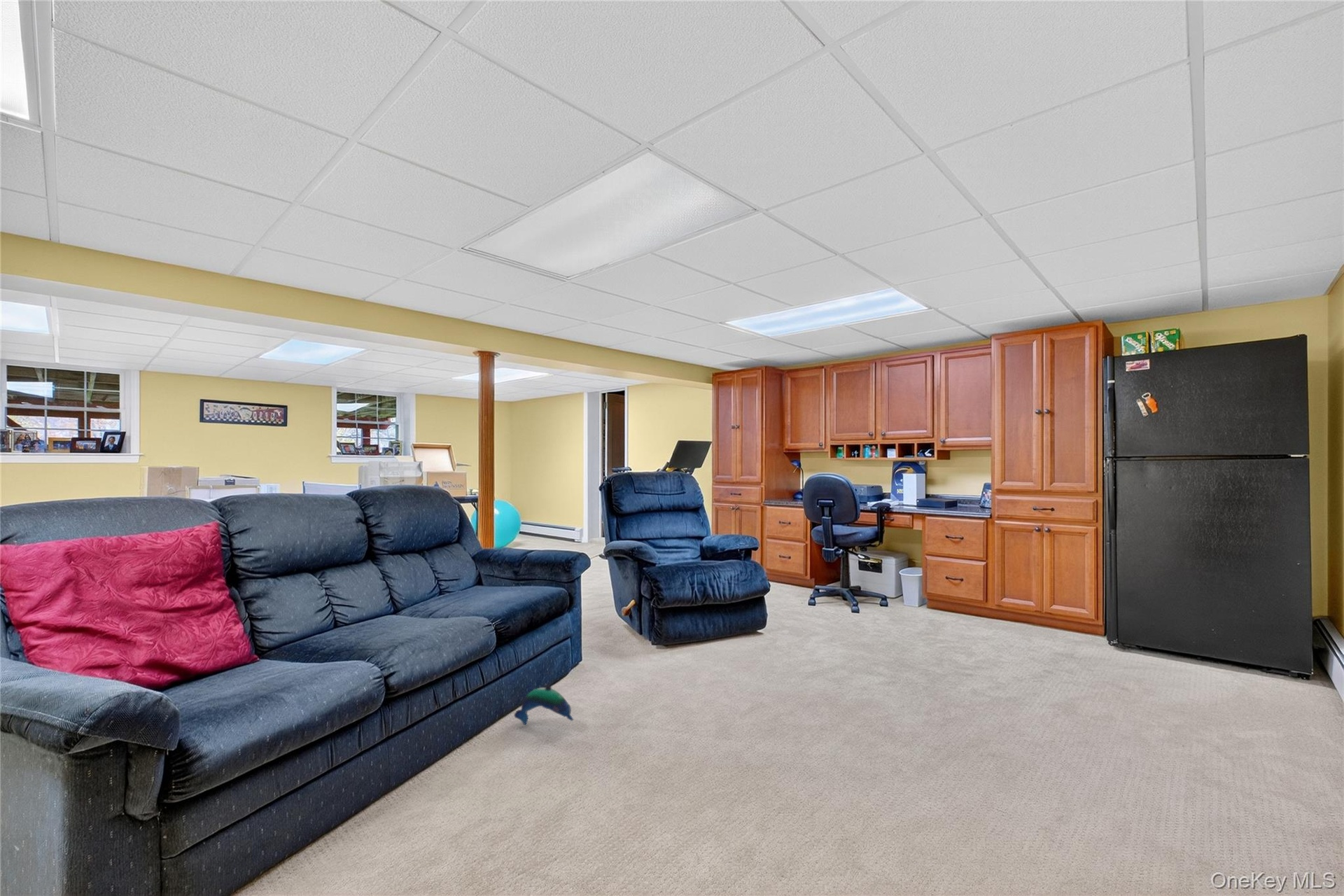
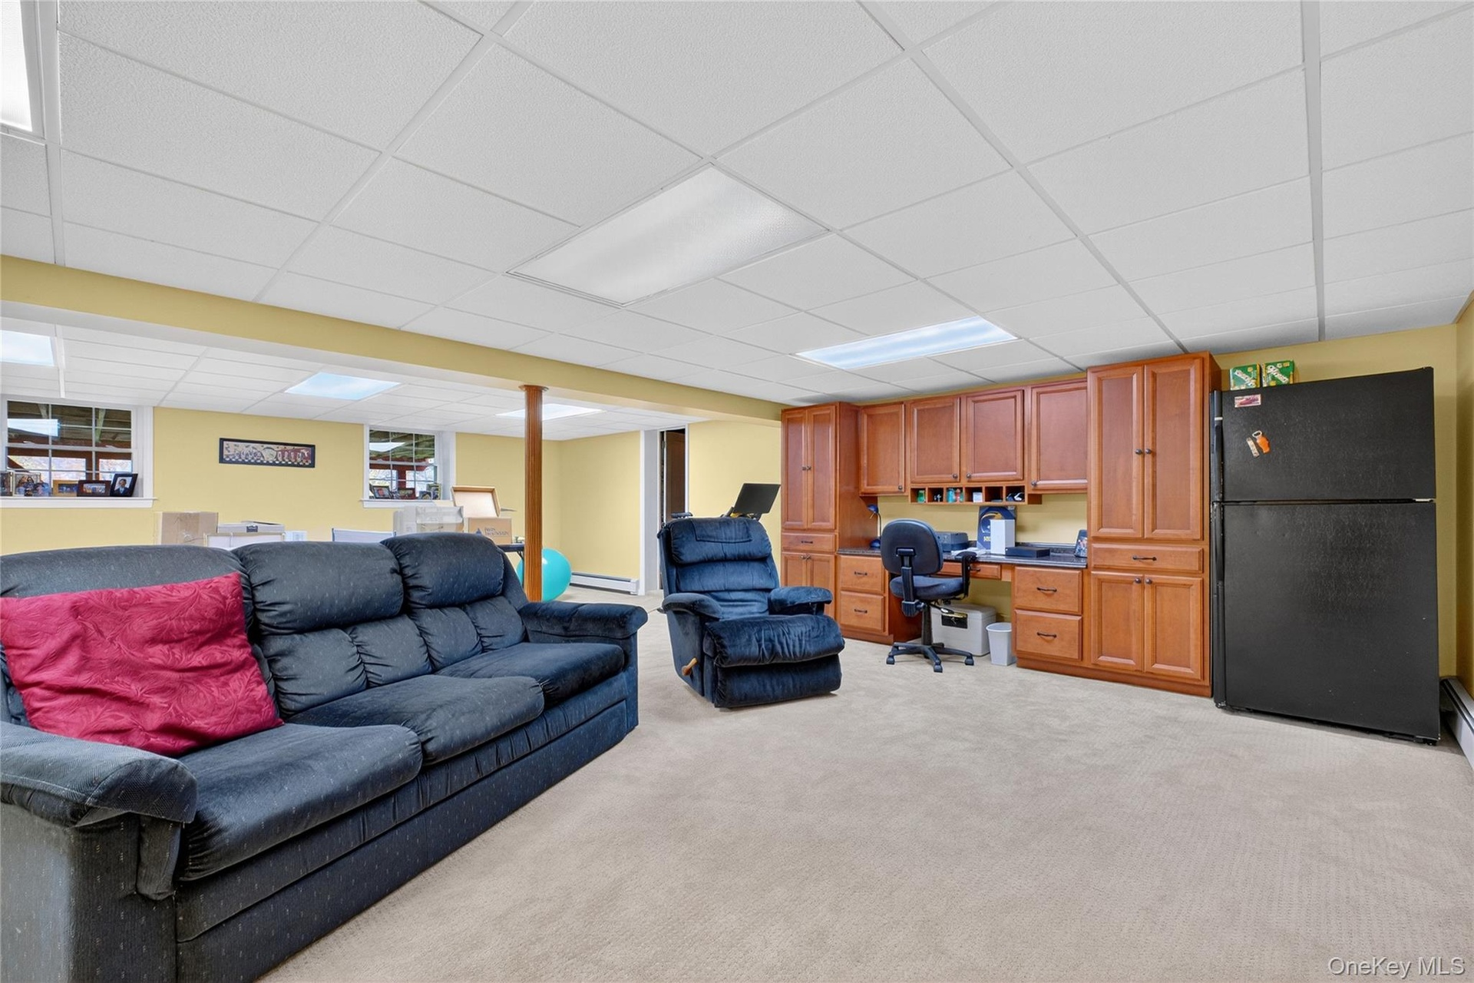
- plush toy (543, 706)
